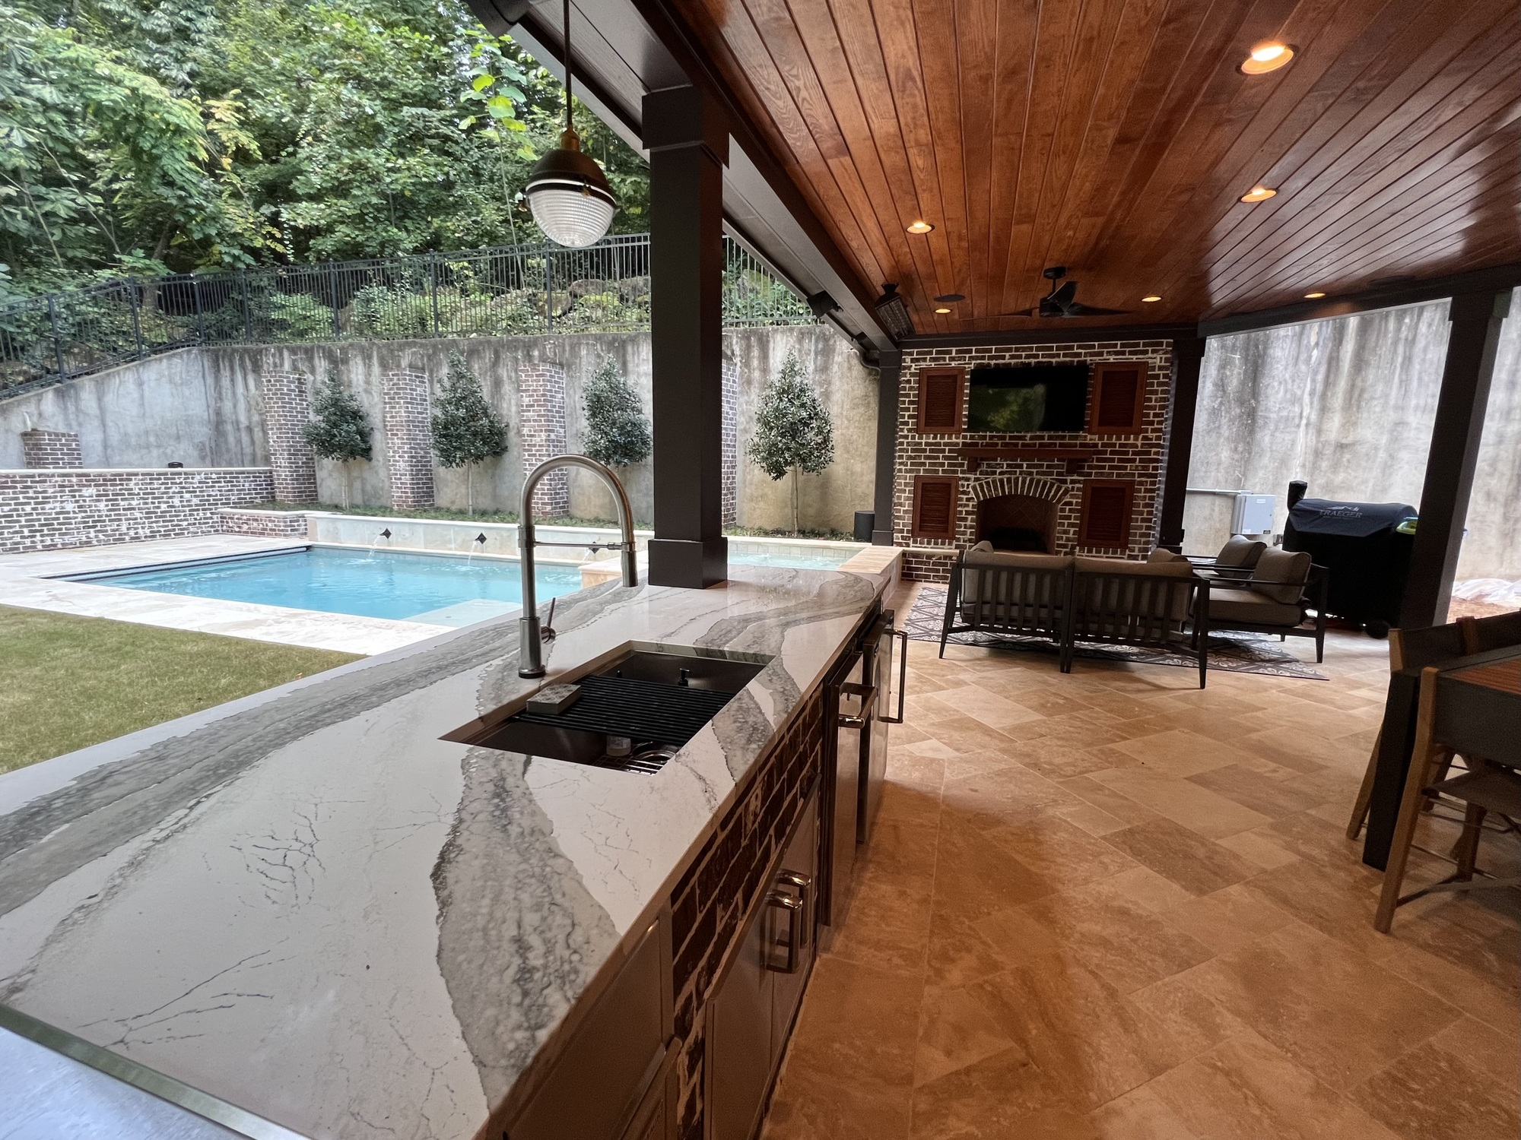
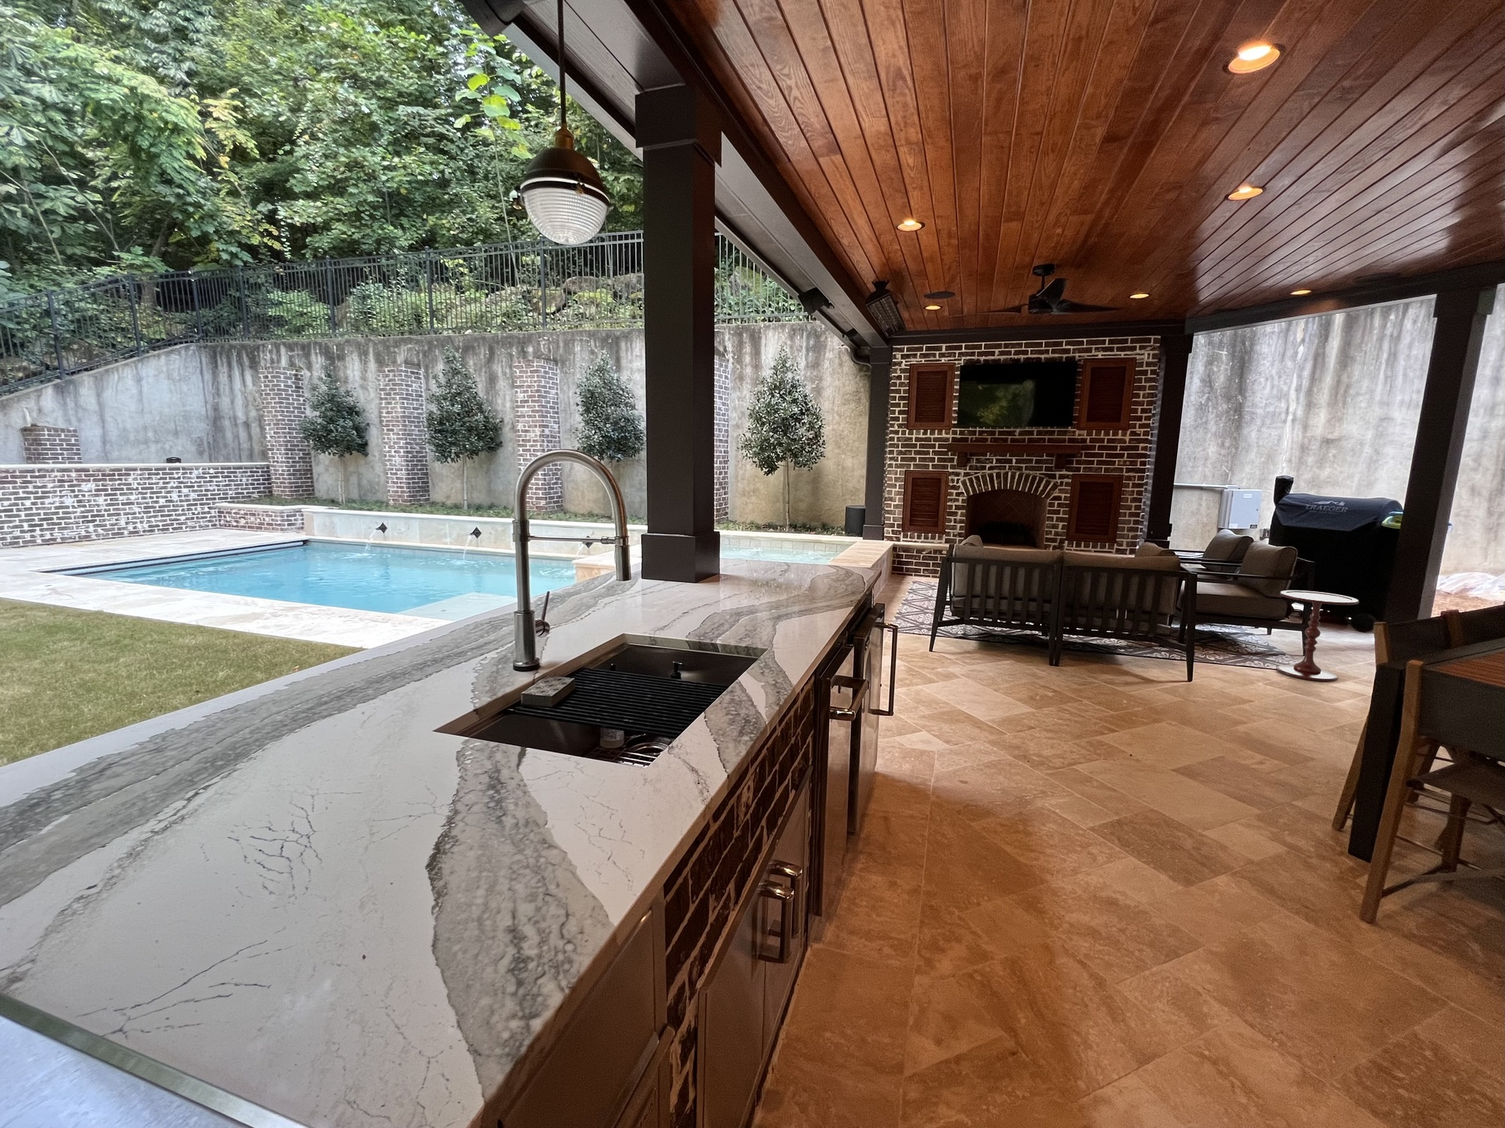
+ side table (1312, 635)
